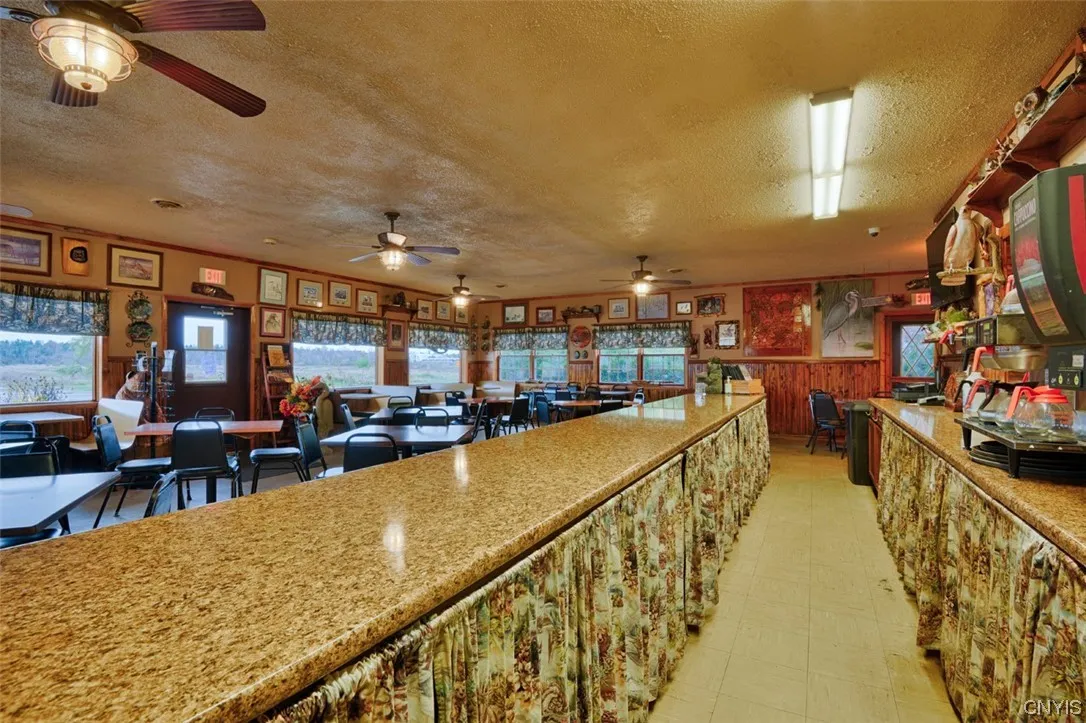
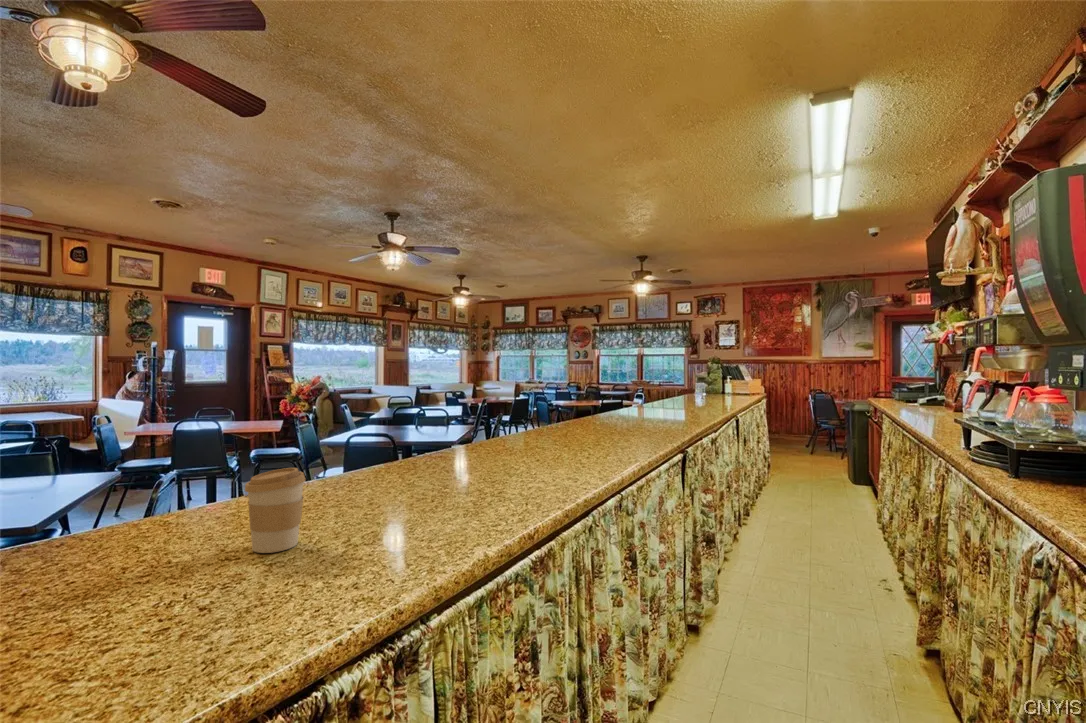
+ coffee cup (275, 508)
